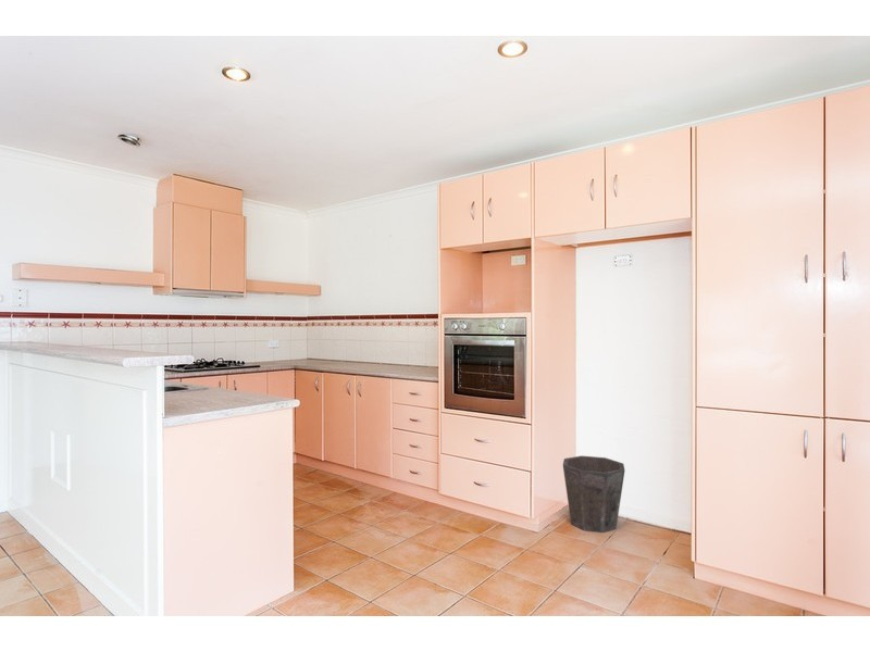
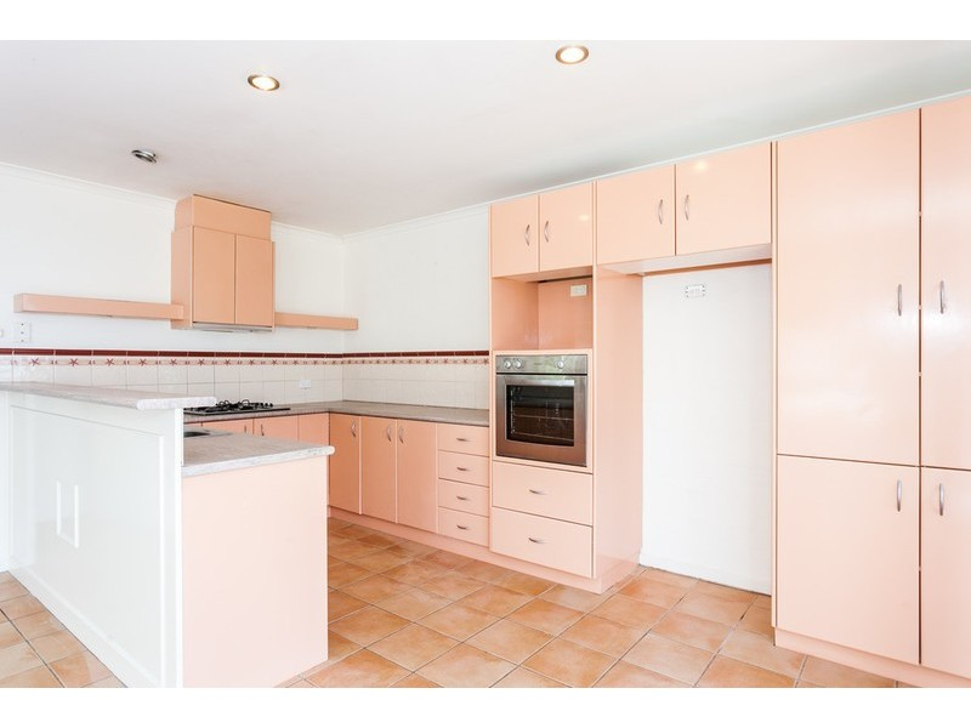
- waste bin (593, 493)
